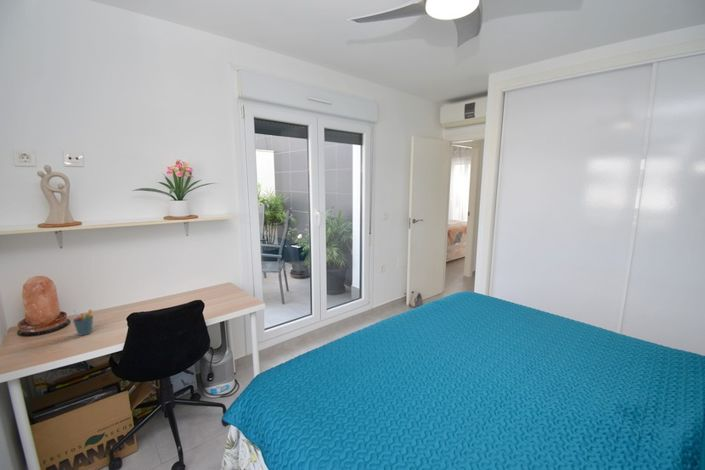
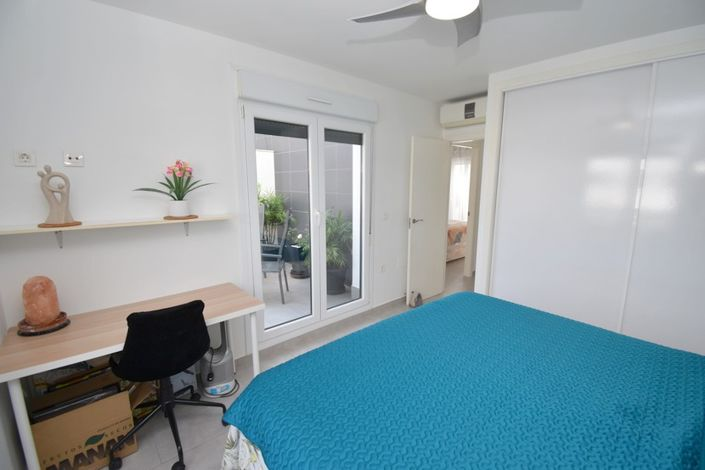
- pen holder (83, 321)
